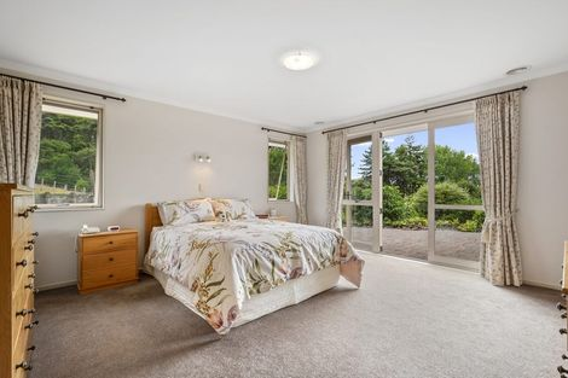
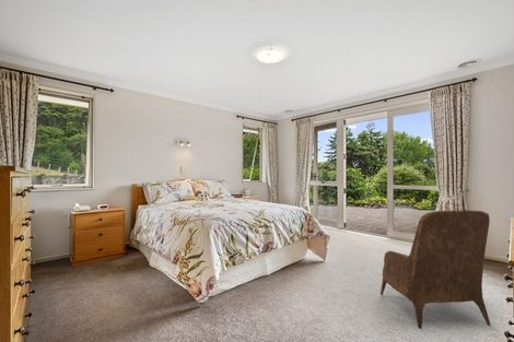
+ armchair (429, 257)
